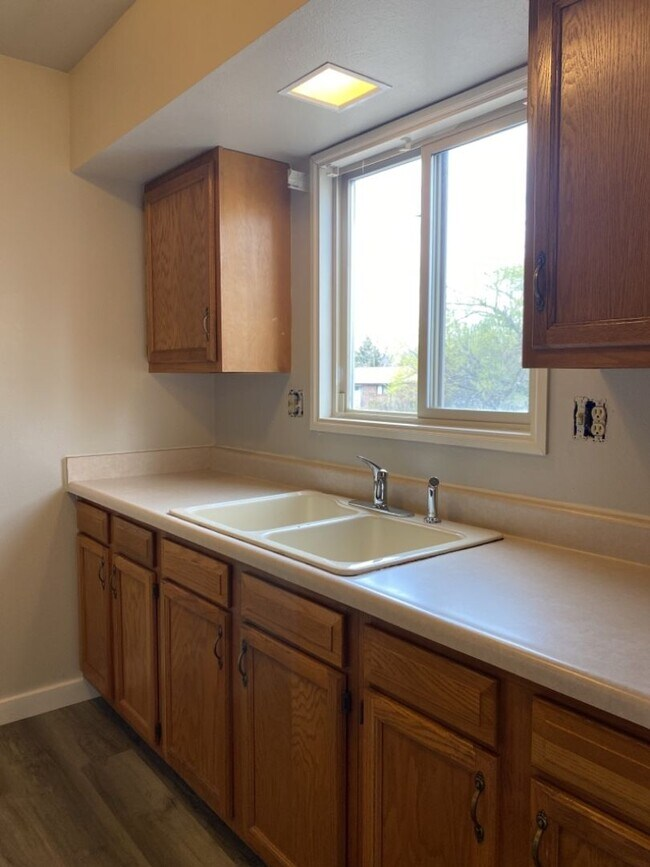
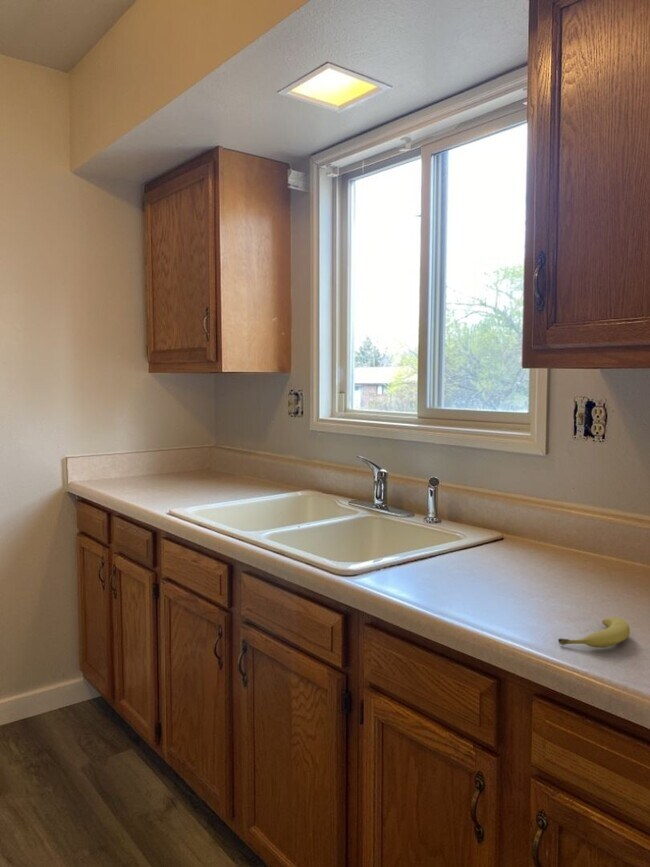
+ fruit (601, 631)
